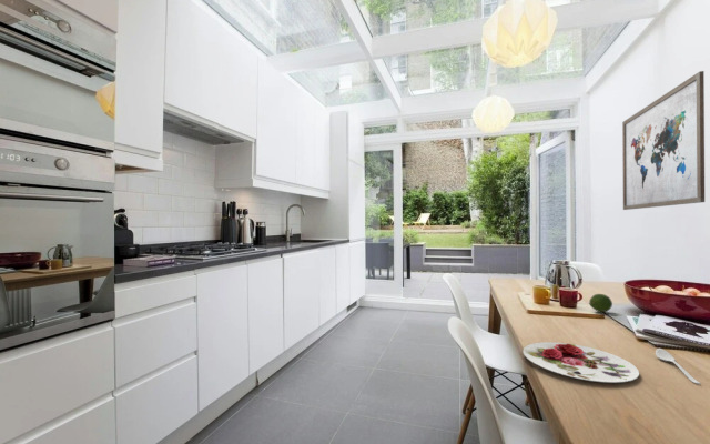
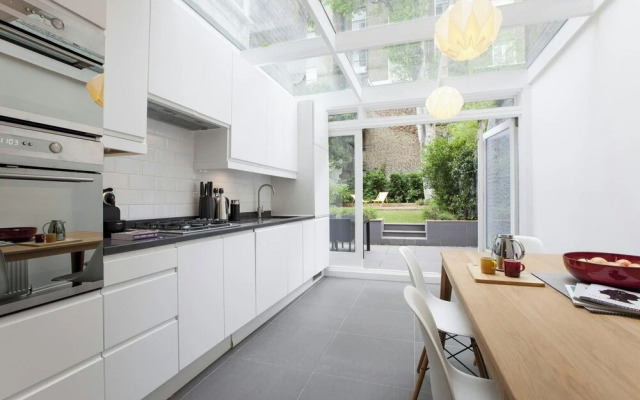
- fruit (600, 302)
- wall art (655, 153)
- spoon (677, 364)
- plate (576, 359)
